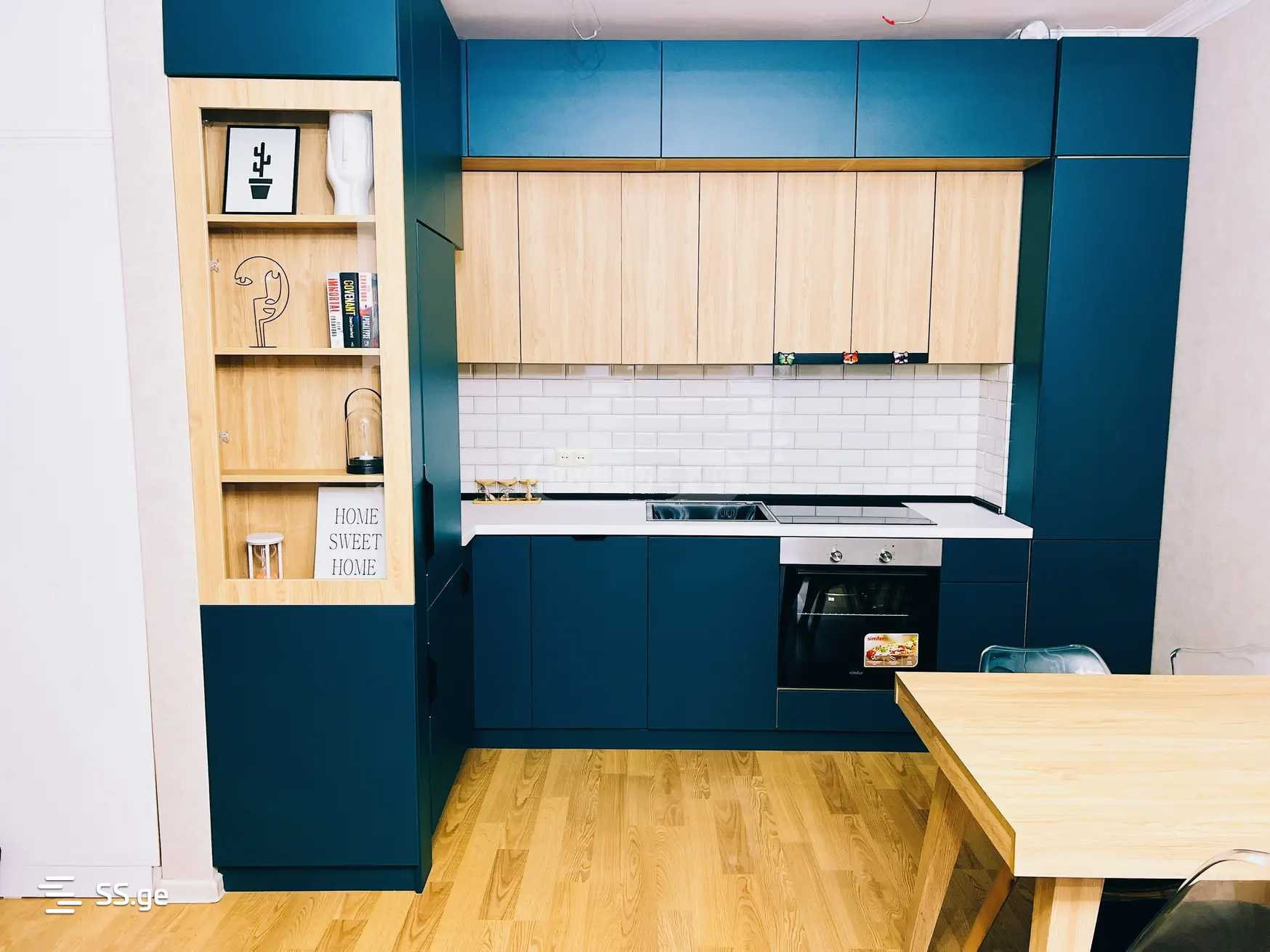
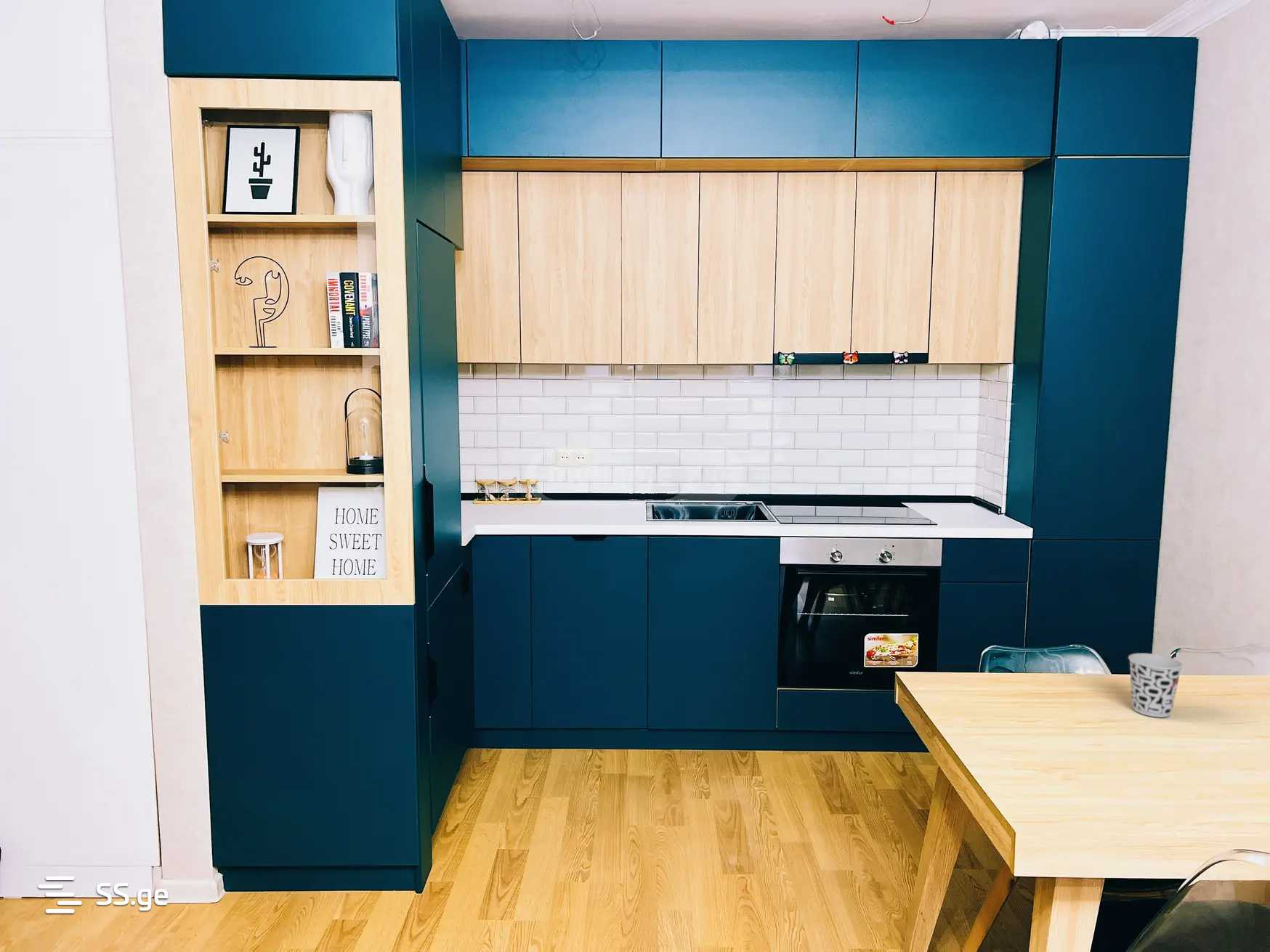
+ cup (1153, 685)
